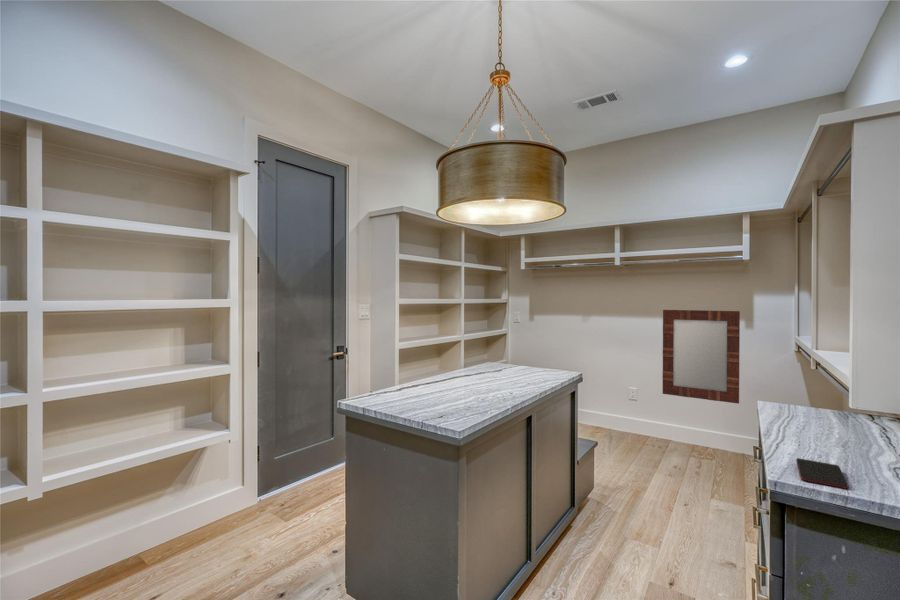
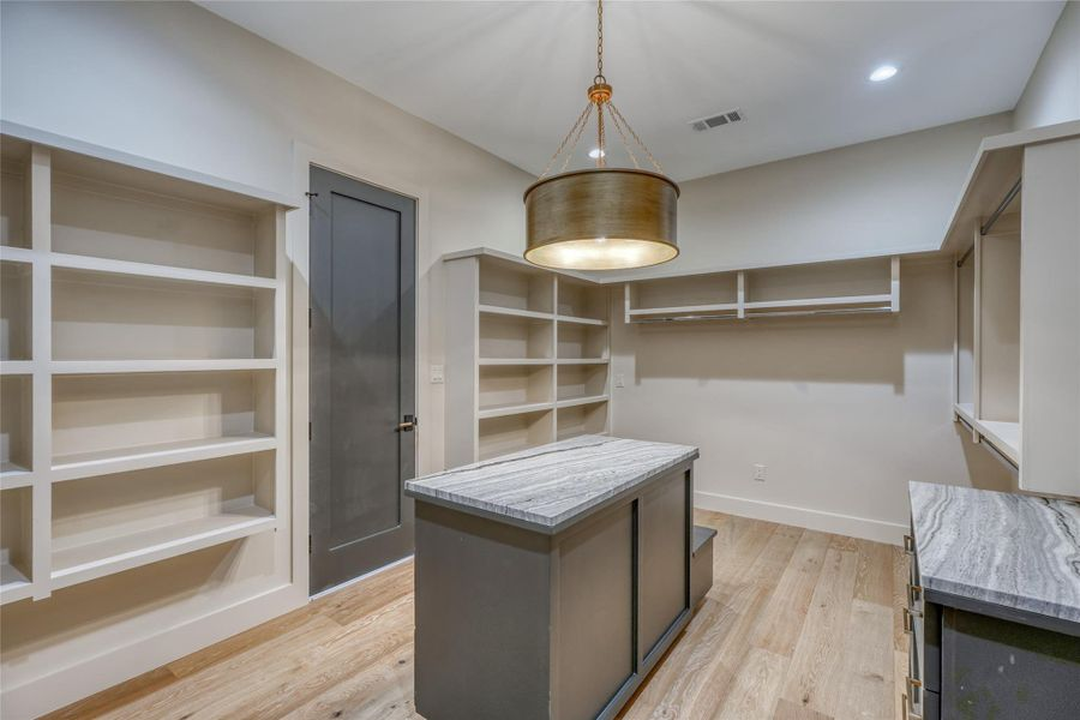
- home mirror (699, 354)
- smartphone (820, 472)
